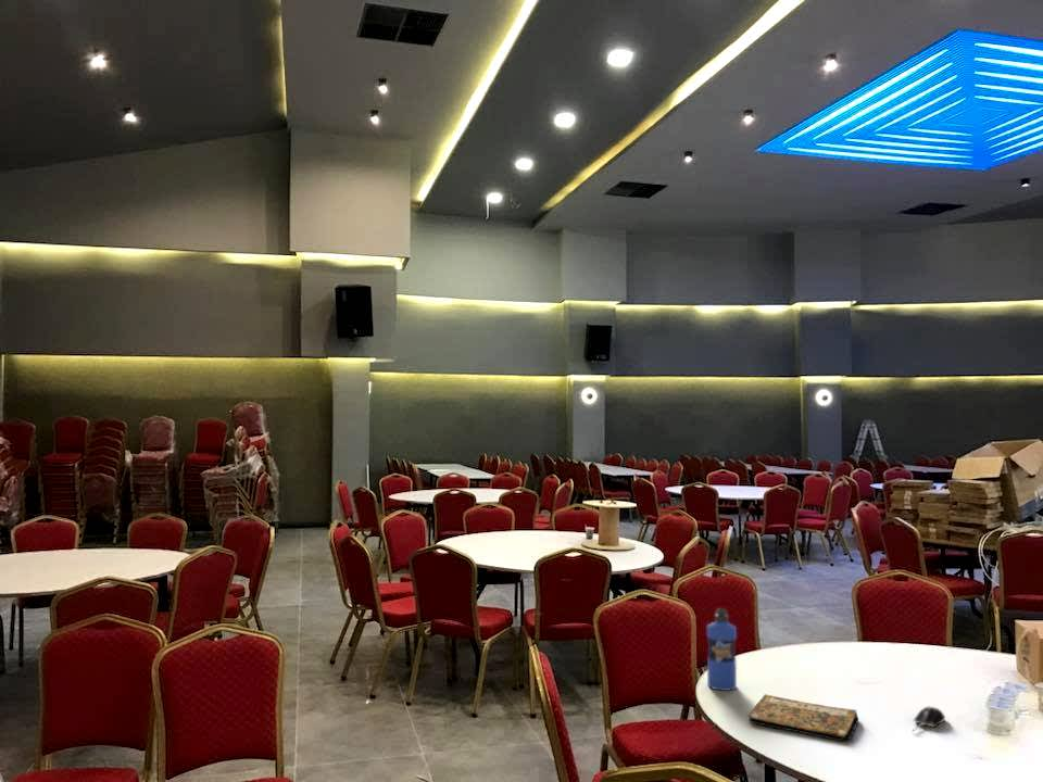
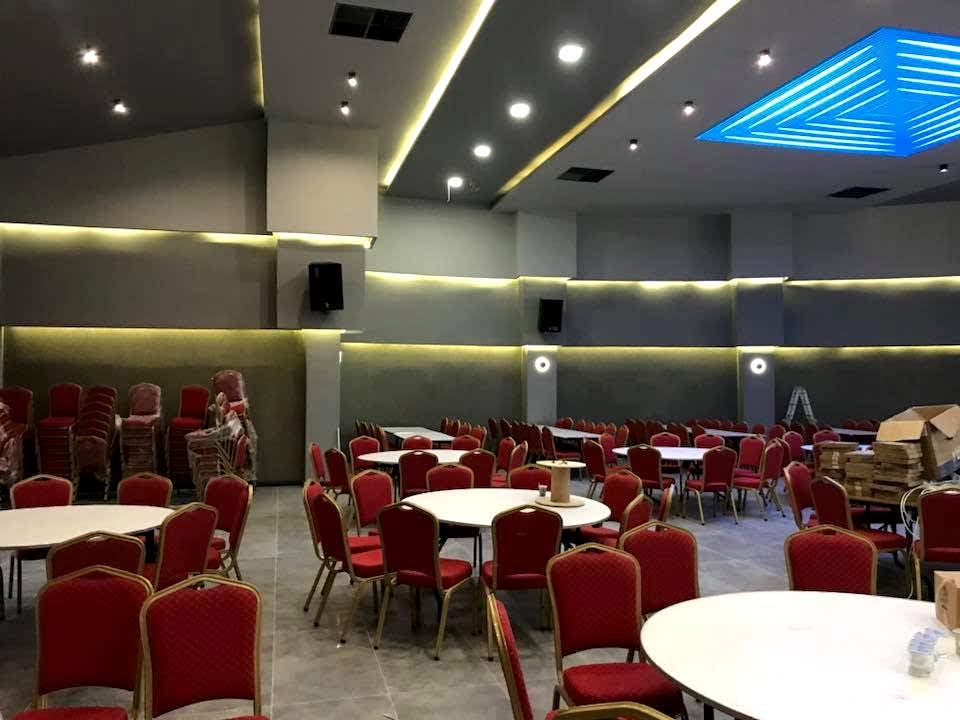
- water bottle (721, 646)
- book (803, 716)
- computer mouse (925, 717)
